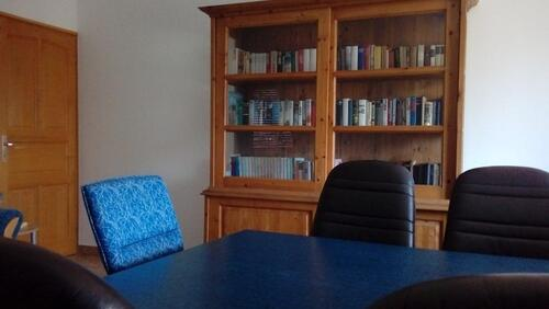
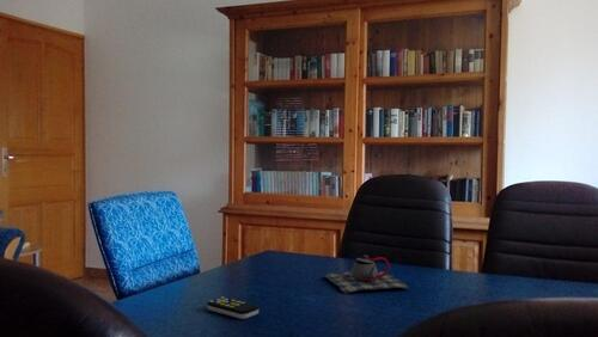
+ remote control (232, 307)
+ teapot (364, 269)
